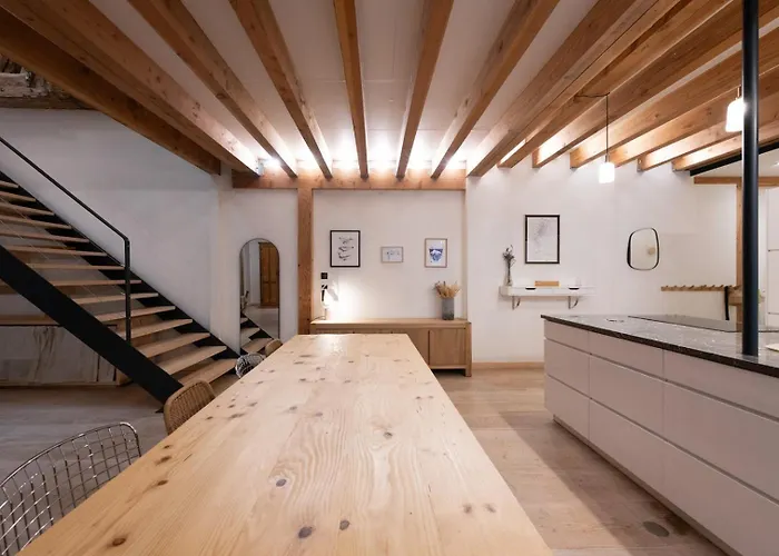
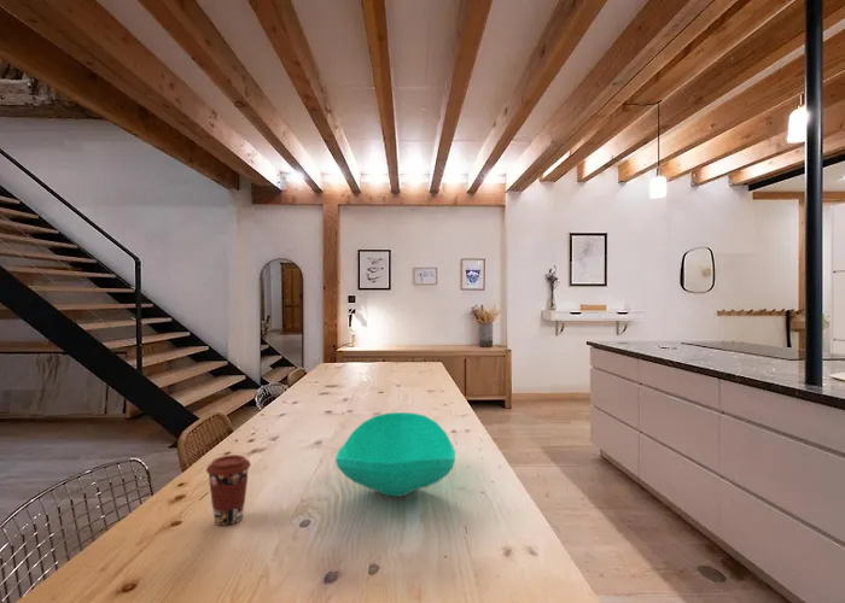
+ table top decor (396, 461)
+ coffee cup (228, 488)
